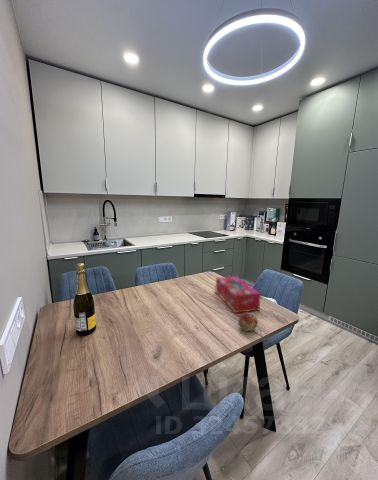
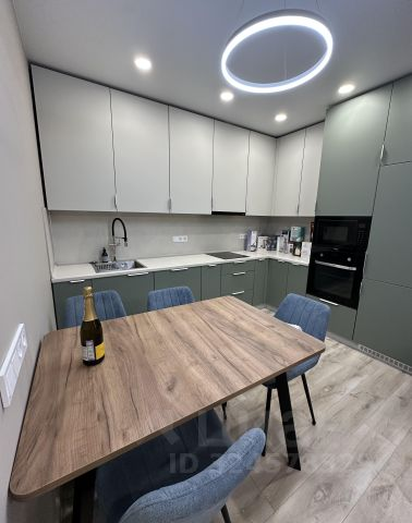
- tissue box (235, 292)
- fruit (248, 321)
